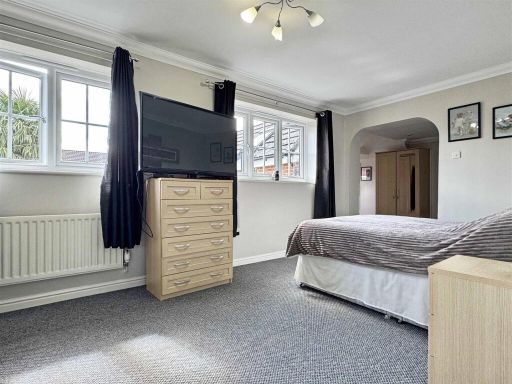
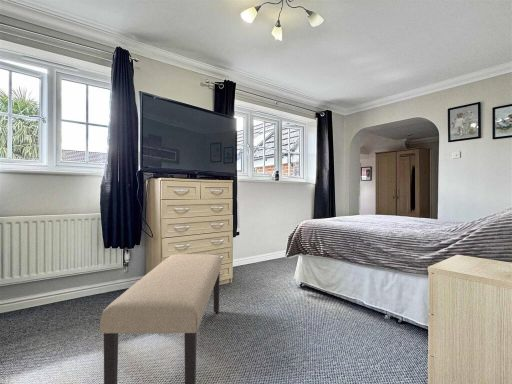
+ bench (178, 307)
